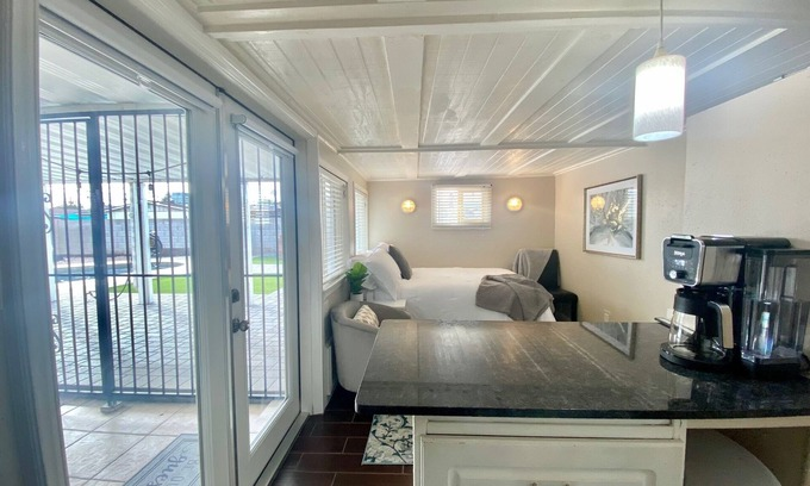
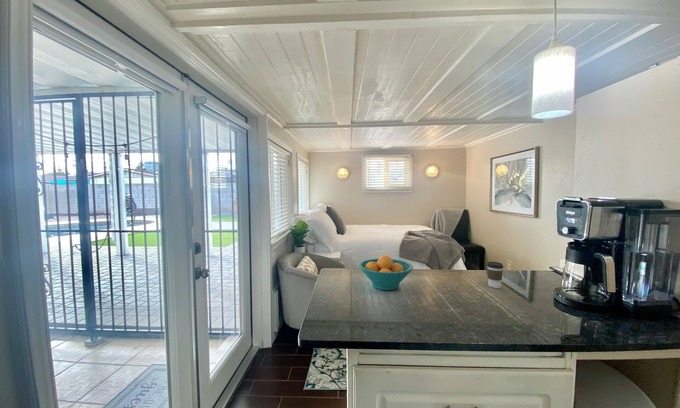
+ fruit bowl (385, 270)
+ coffee cup (494, 274)
